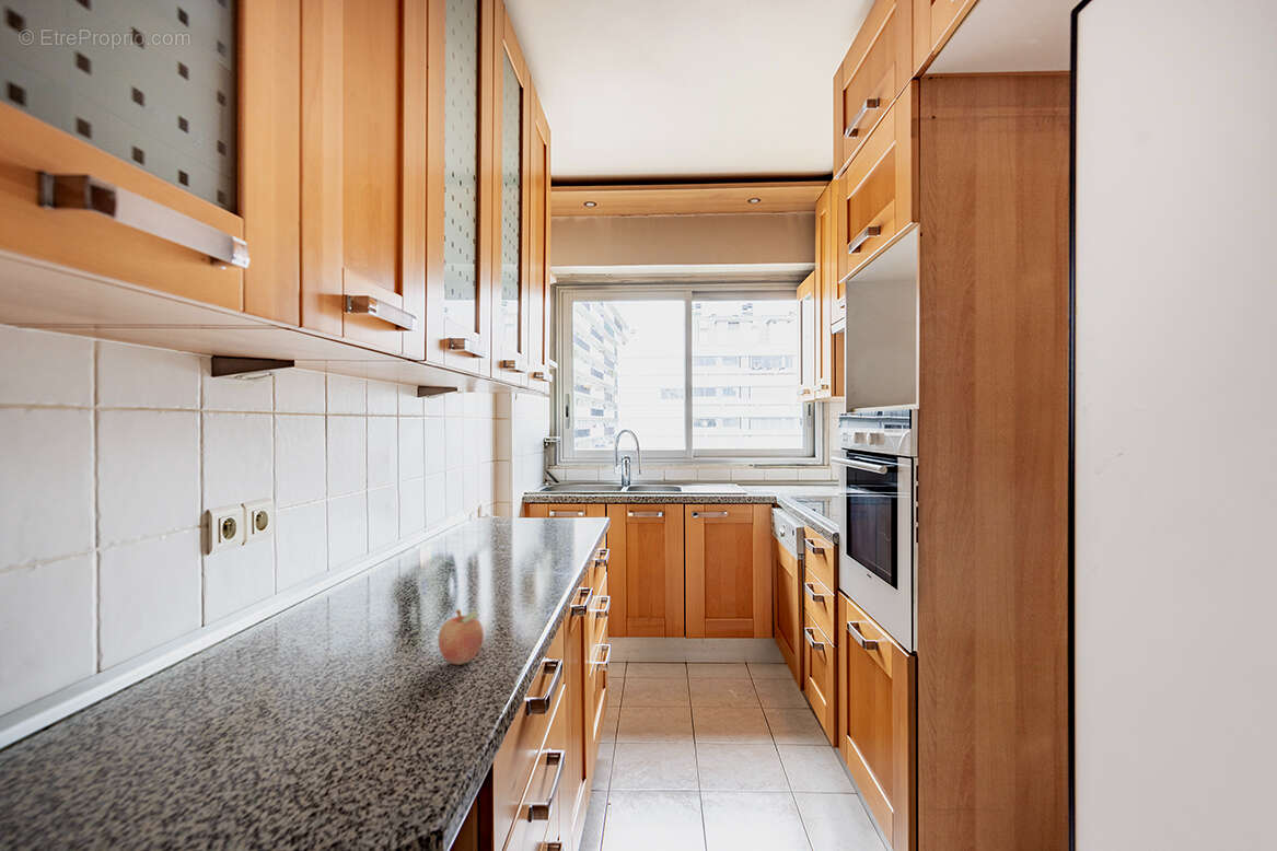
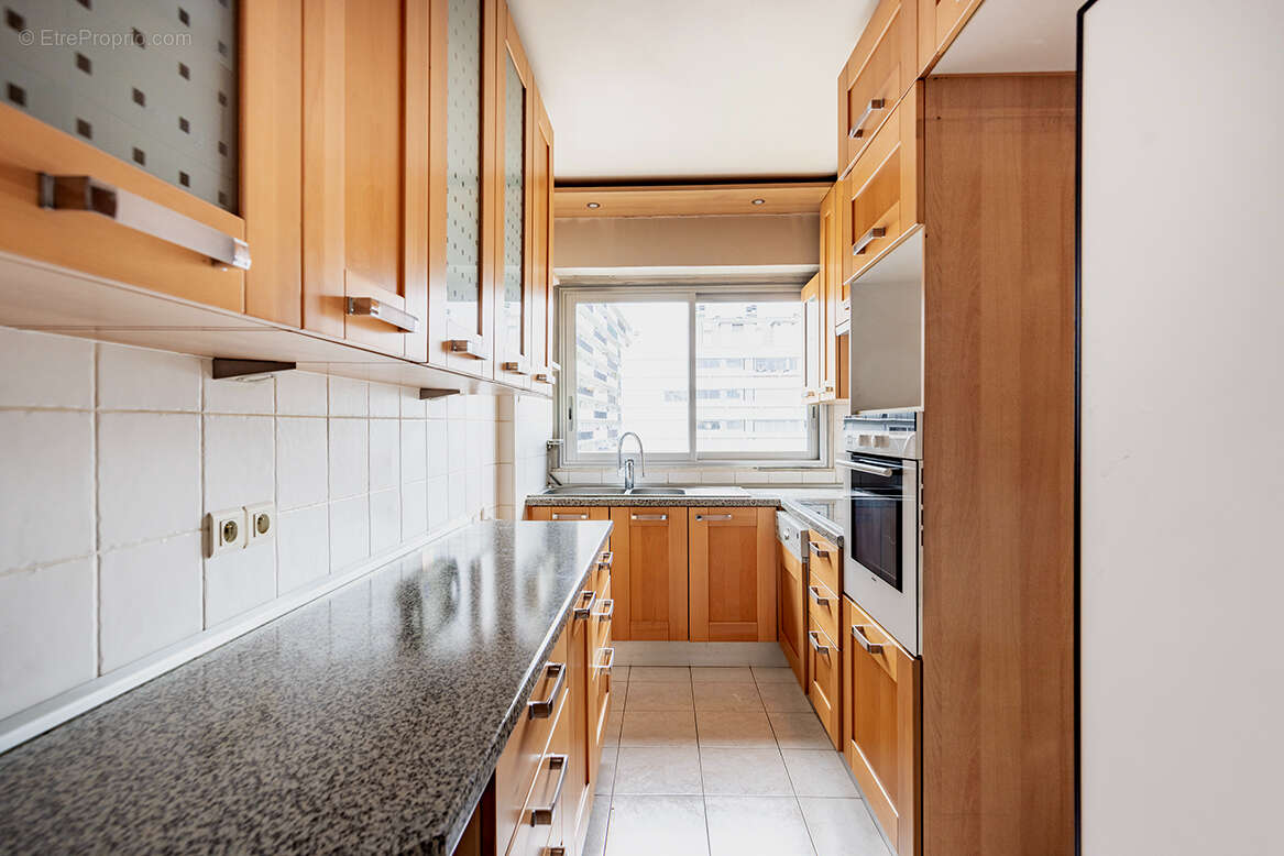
- fruit (461, 636)
